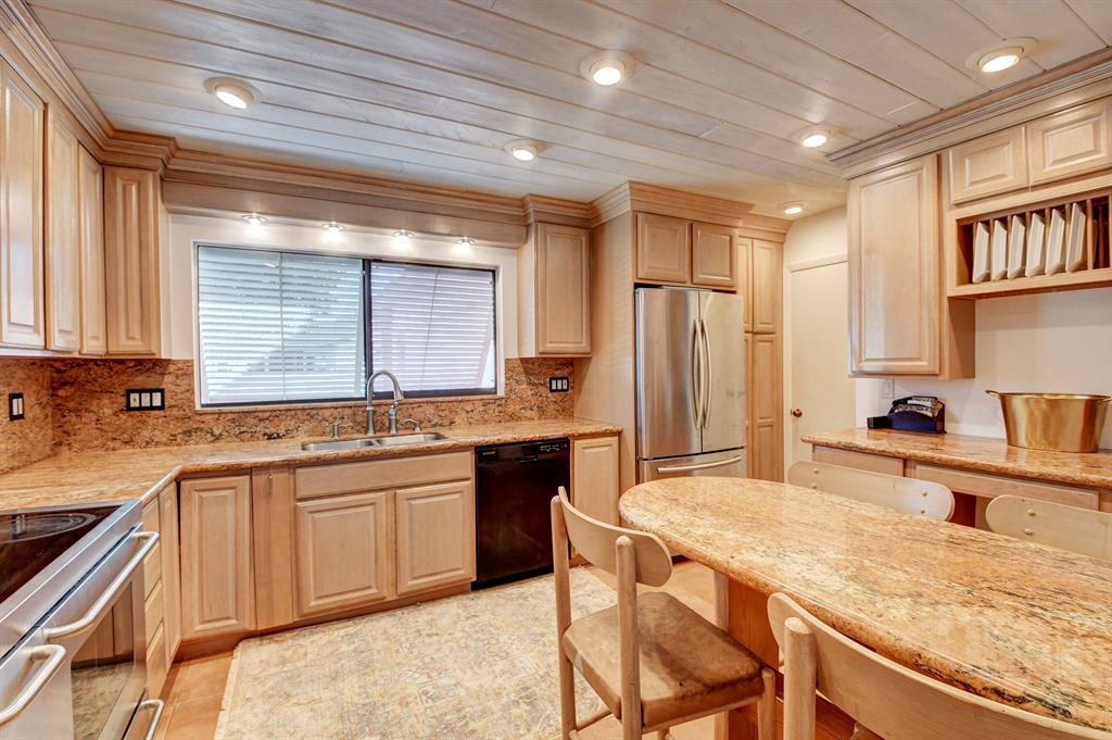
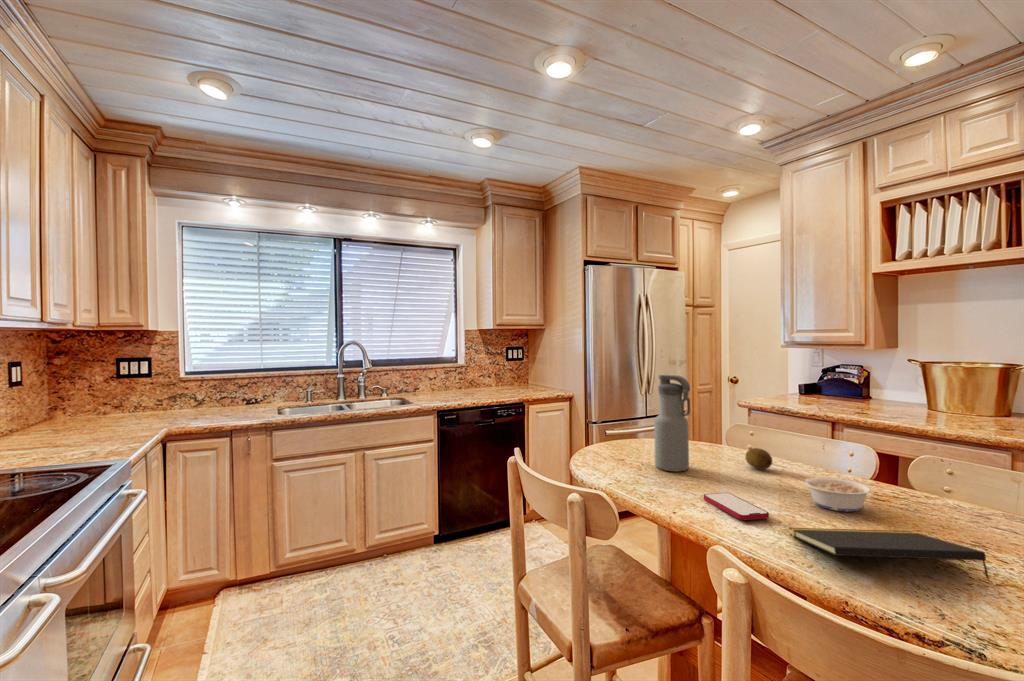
+ smartphone (734, 505)
+ legume (835, 493)
+ notepad (876, 542)
+ fruit (758, 458)
+ water bottle (671, 421)
